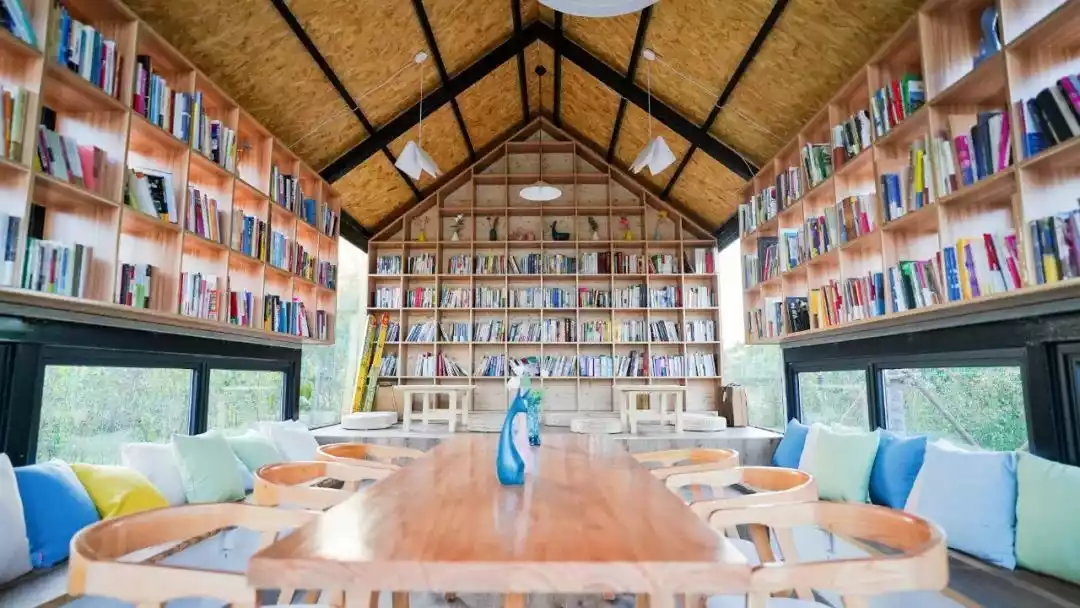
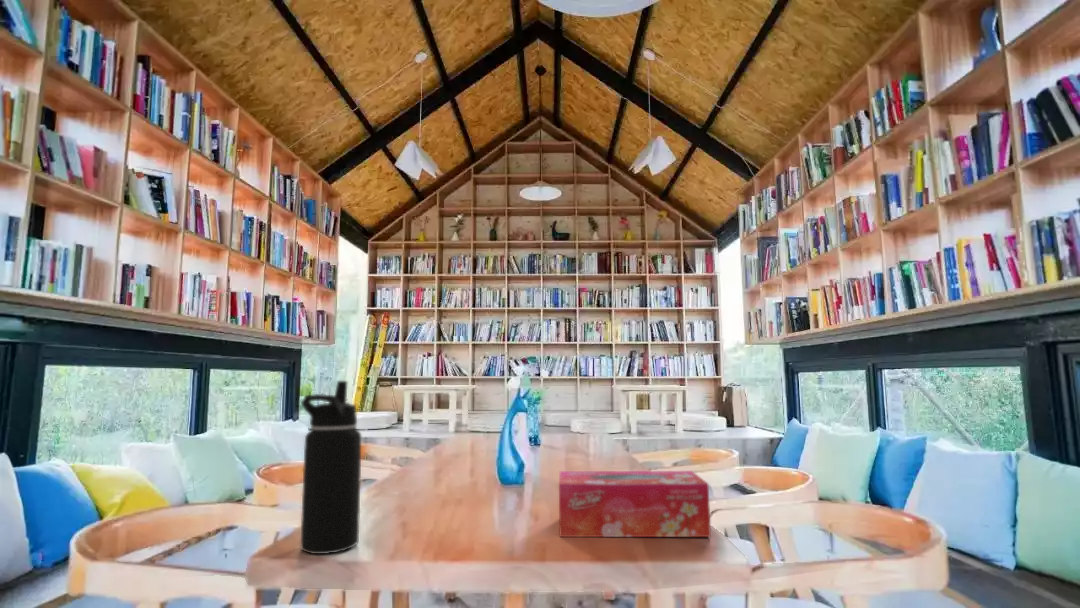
+ tissue box (629, 501)
+ water bottle (329, 463)
